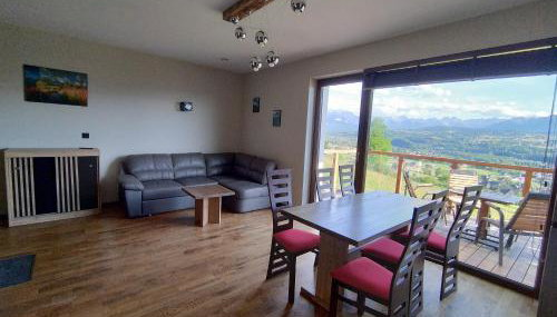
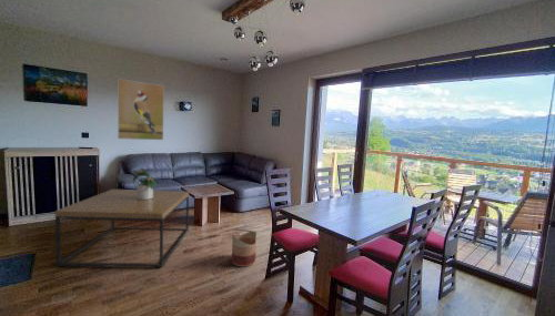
+ coffee table (133, 220)
+ potted plant (142, 183)
+ basket (244, 245)
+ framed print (141, 111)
